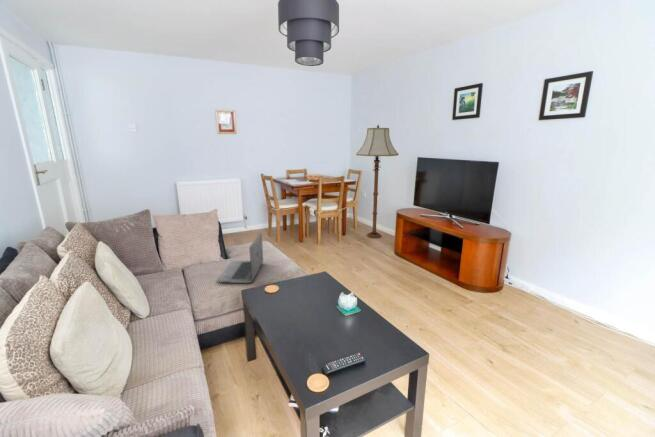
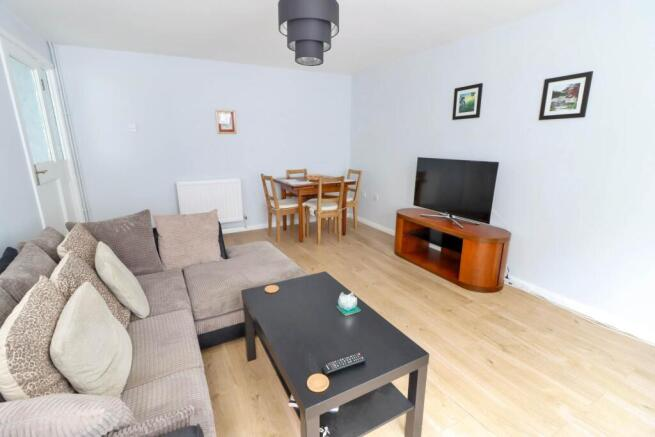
- laptop (240, 261)
- floor lamp (376, 182)
